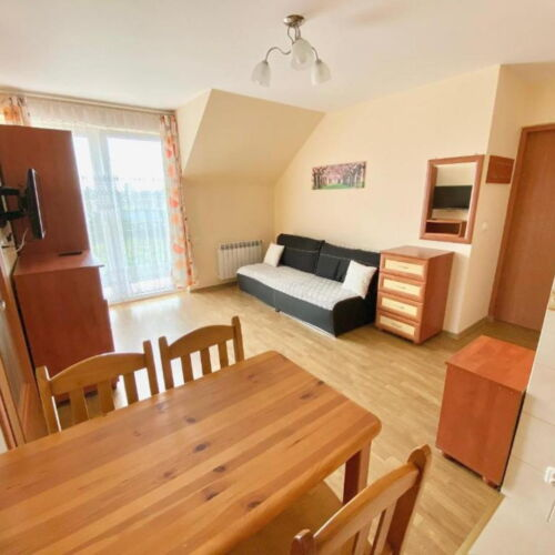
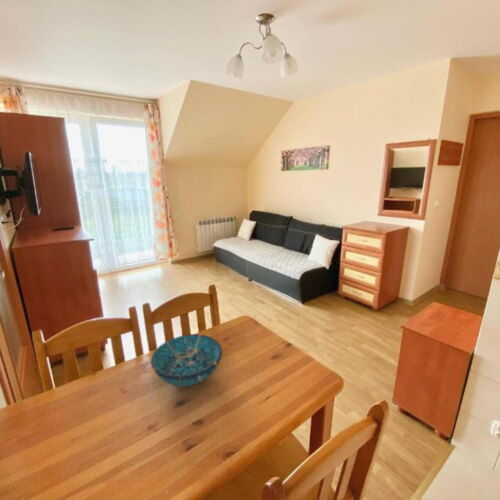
+ decorative bowl (188, 365)
